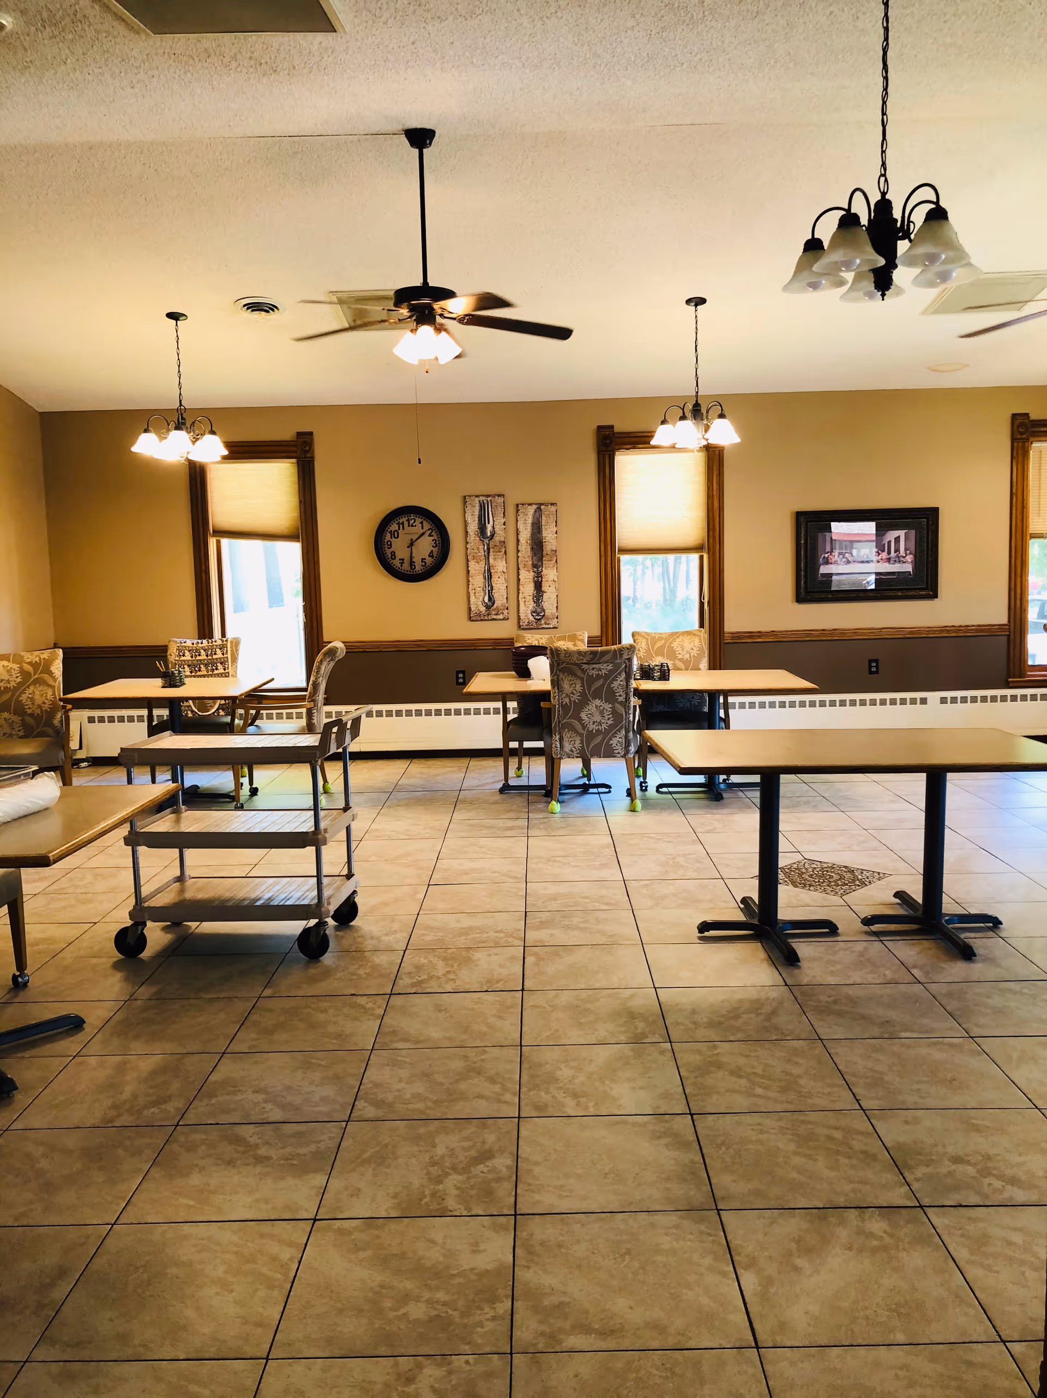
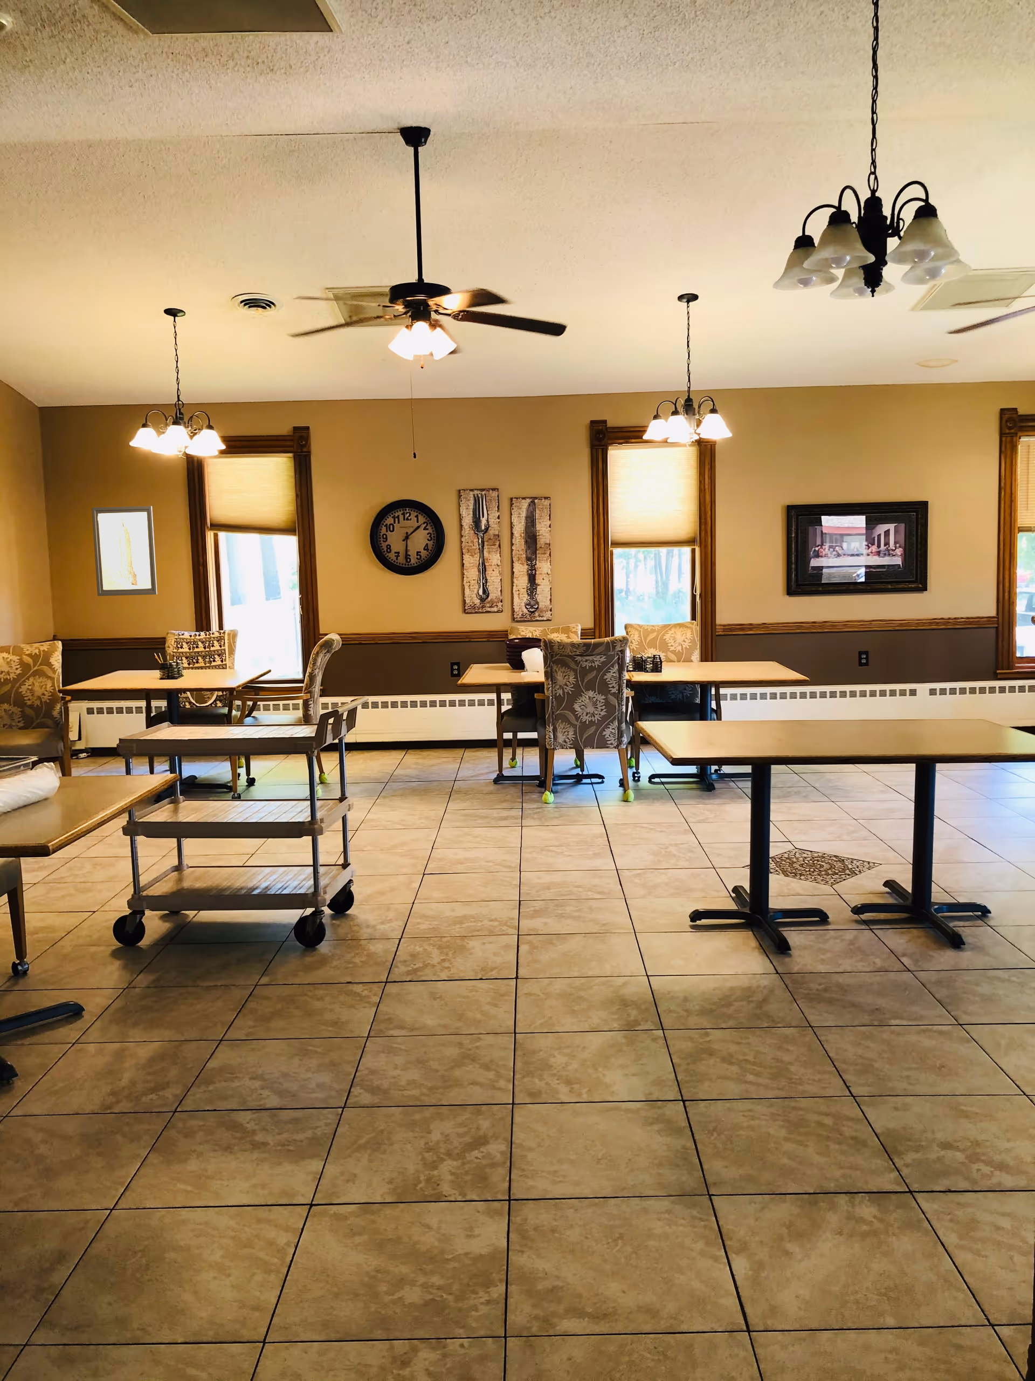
+ wall art (125, 551)
